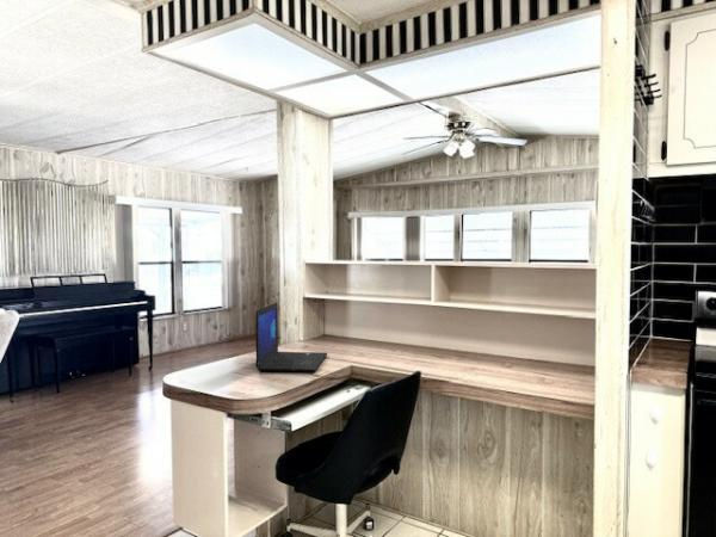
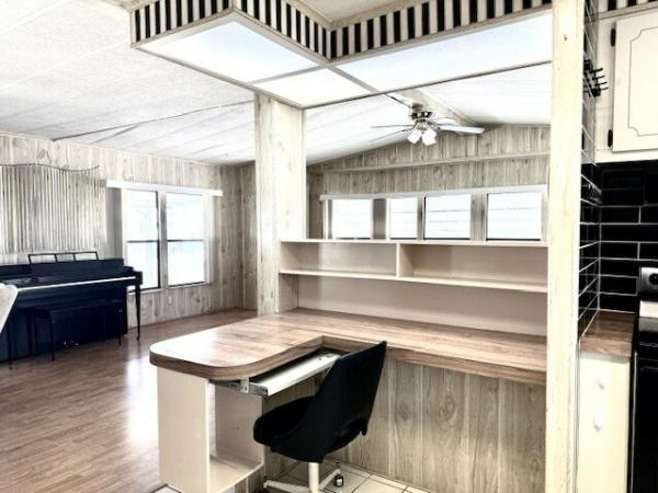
- laptop (277, 334)
